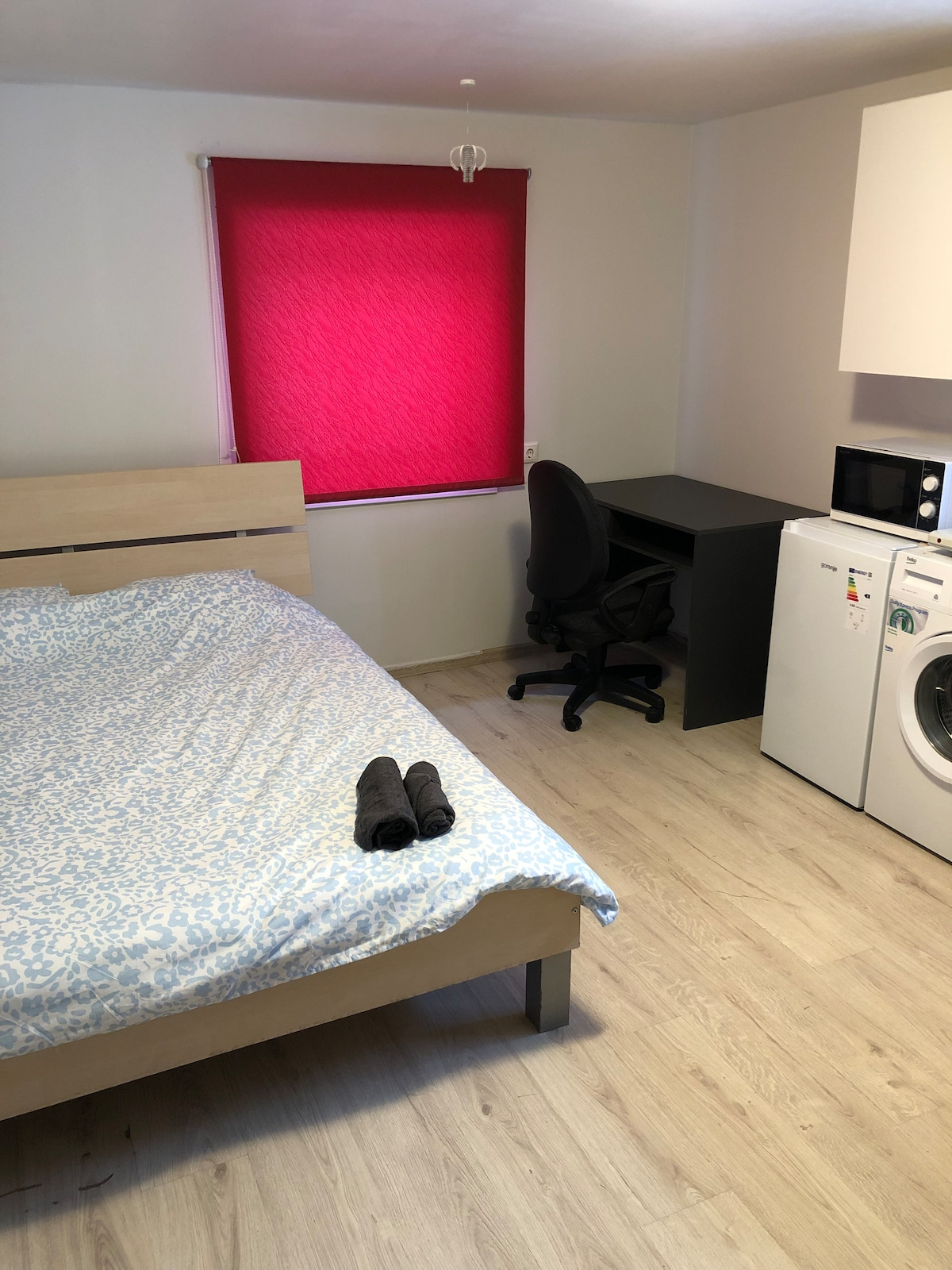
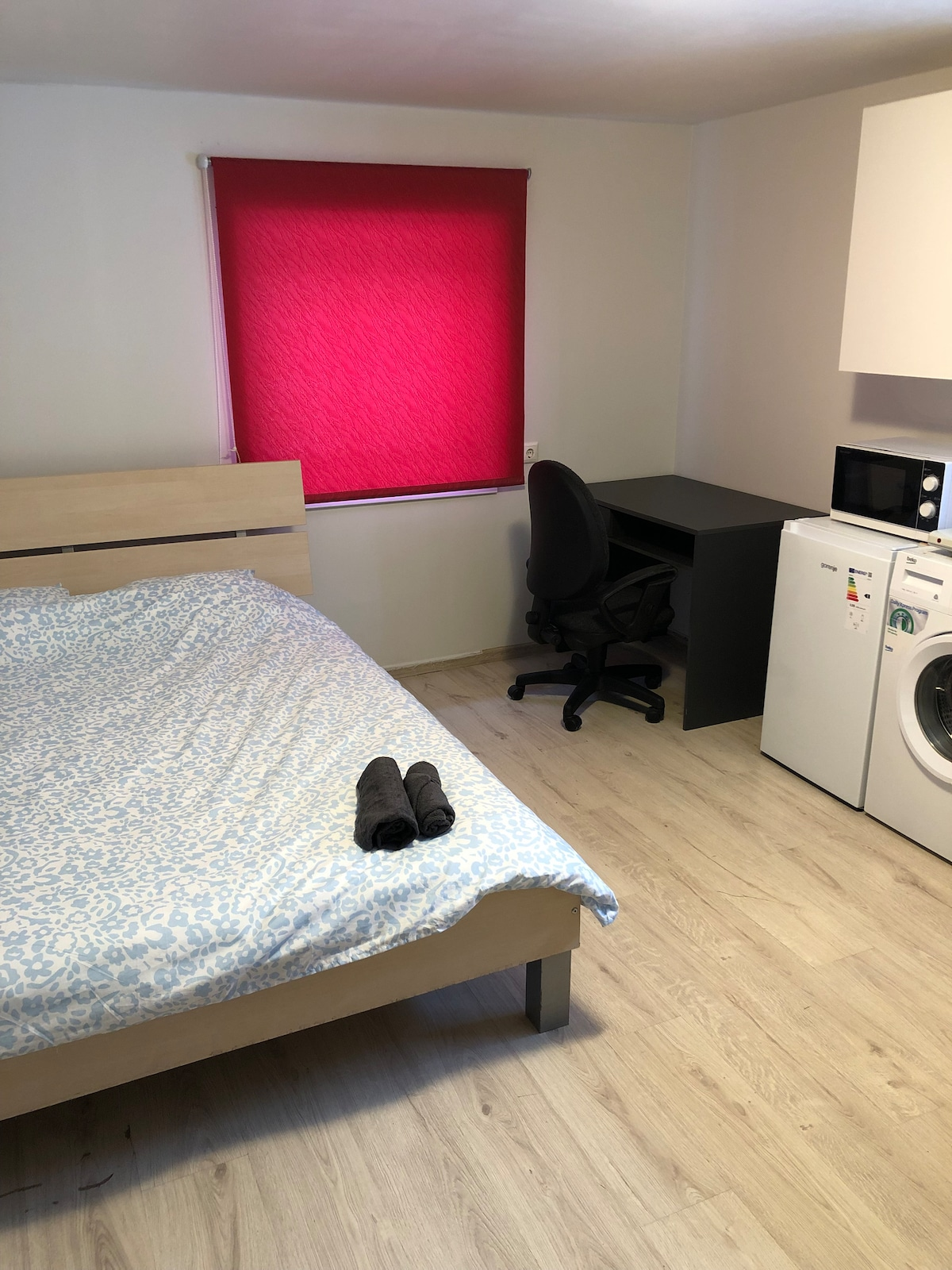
- pendant light (467, 132)
